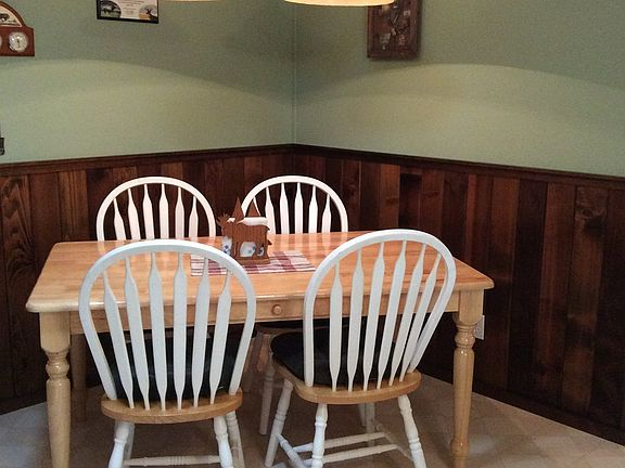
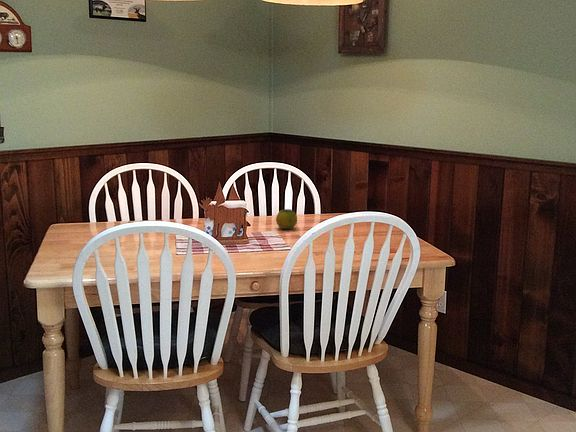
+ fruit (286, 219)
